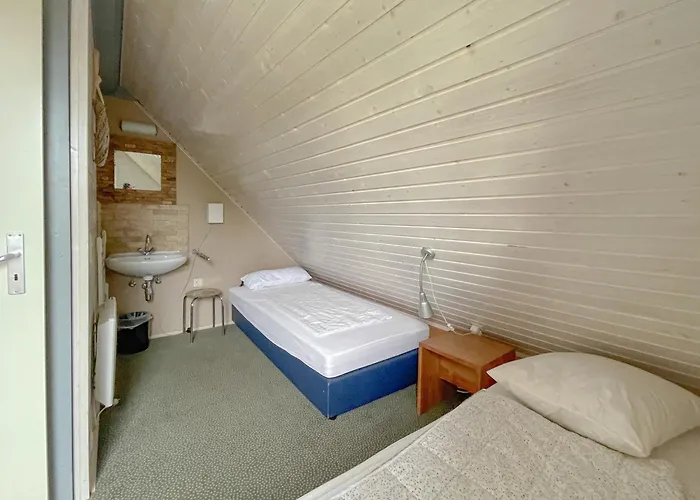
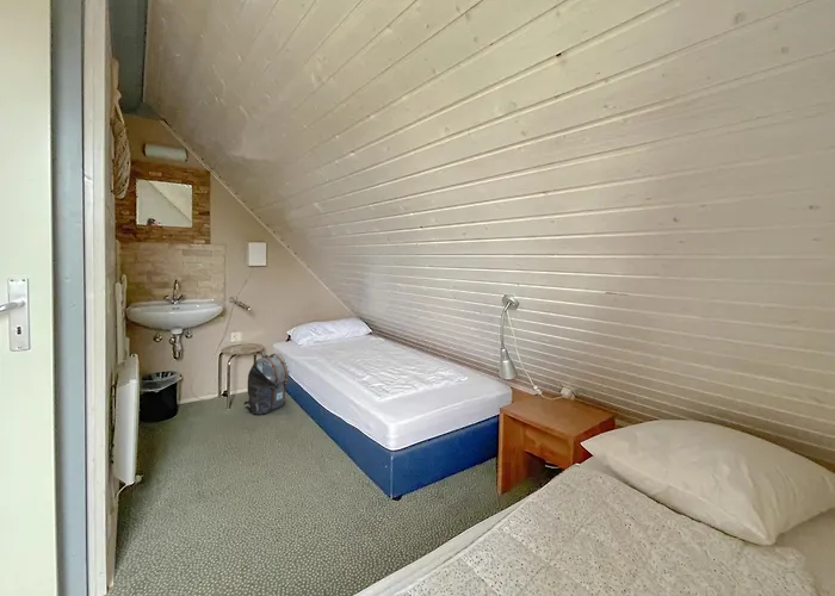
+ backpack (266, 380)
